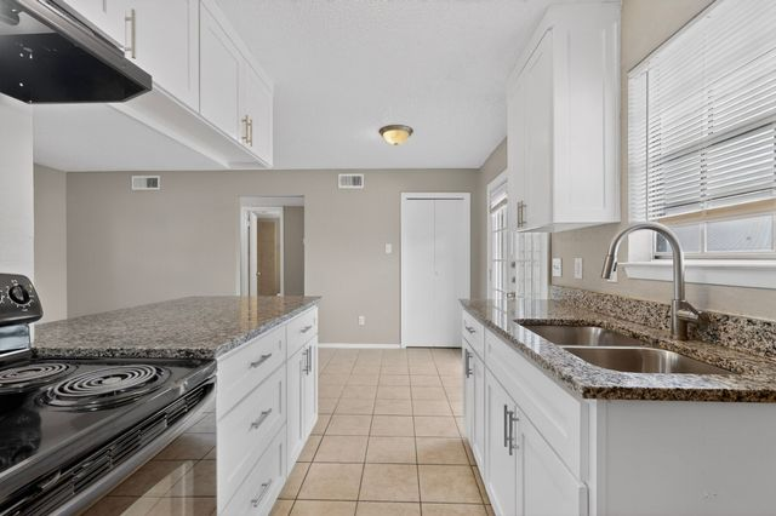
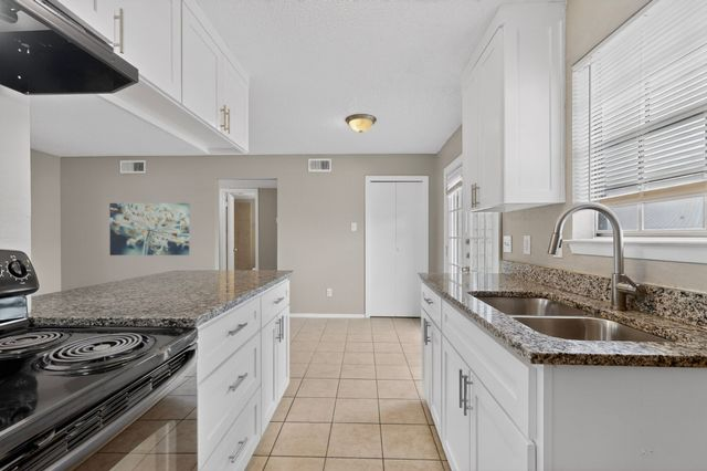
+ wall art (149, 229)
